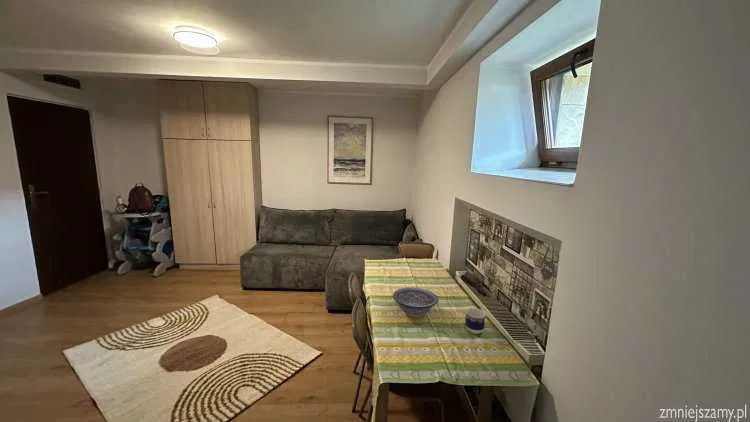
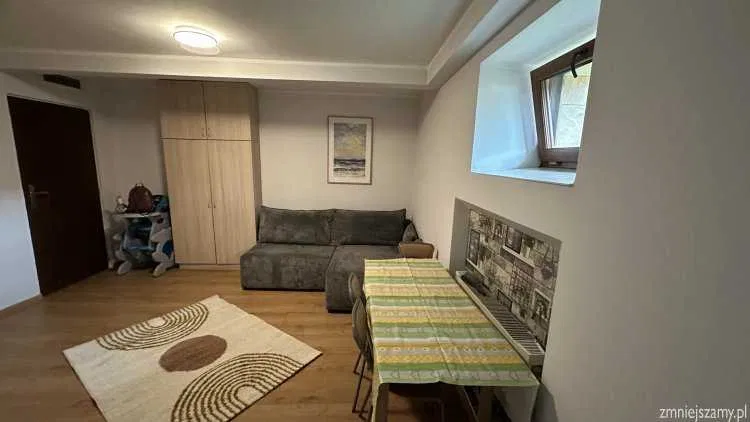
- cup (474, 320)
- decorative bowl (414, 304)
